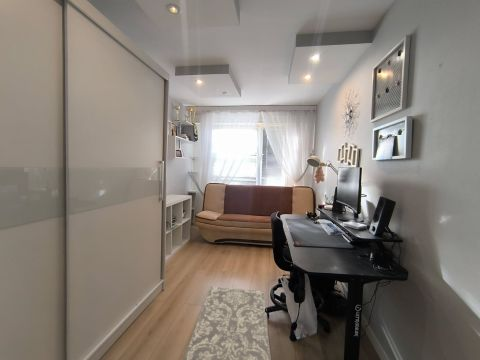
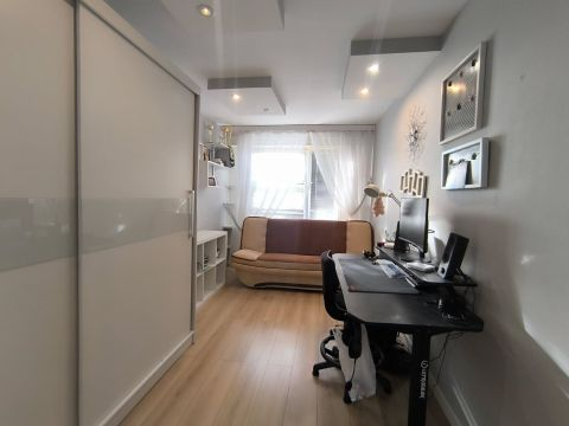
- rug (233, 314)
